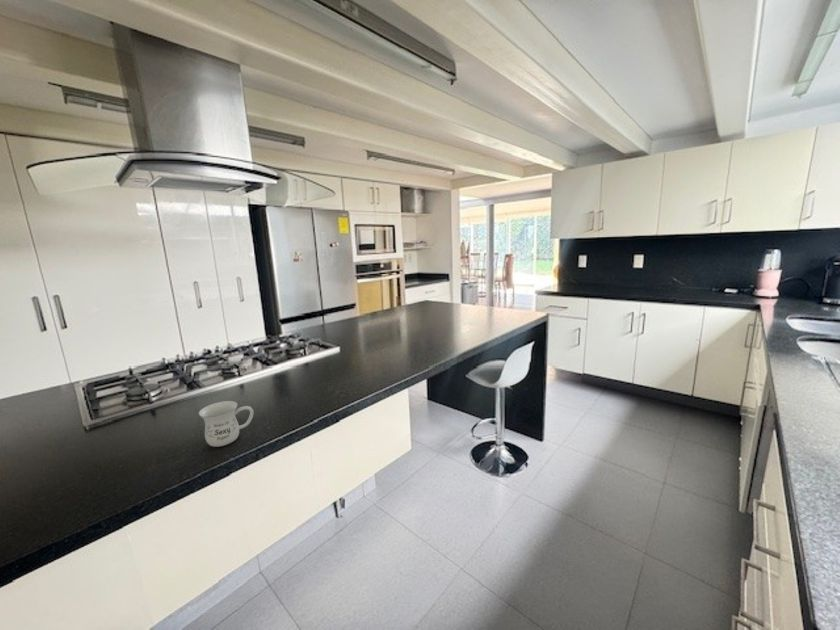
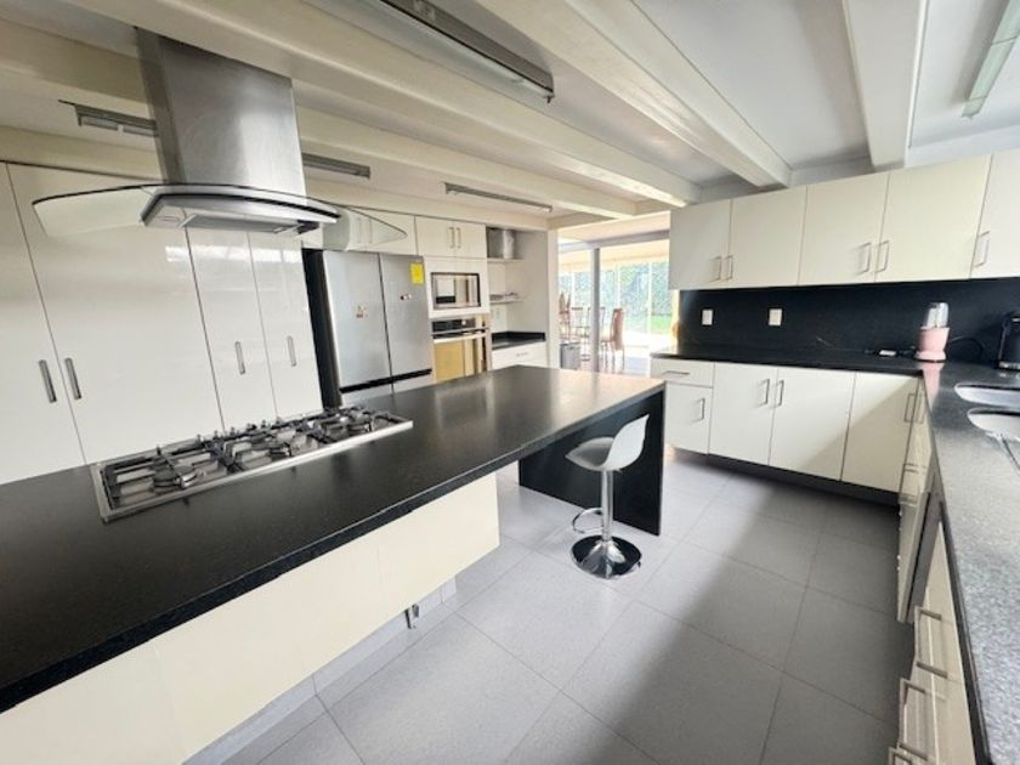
- mug (228, 422)
